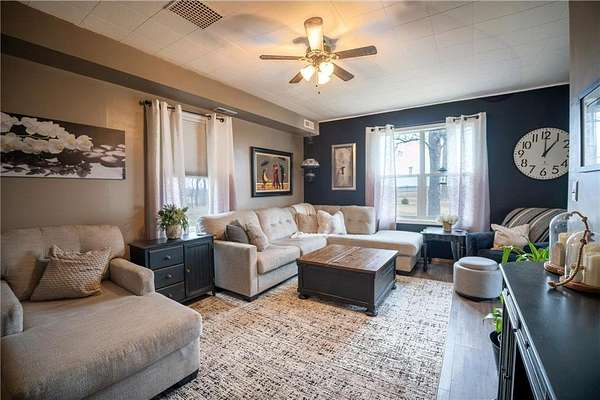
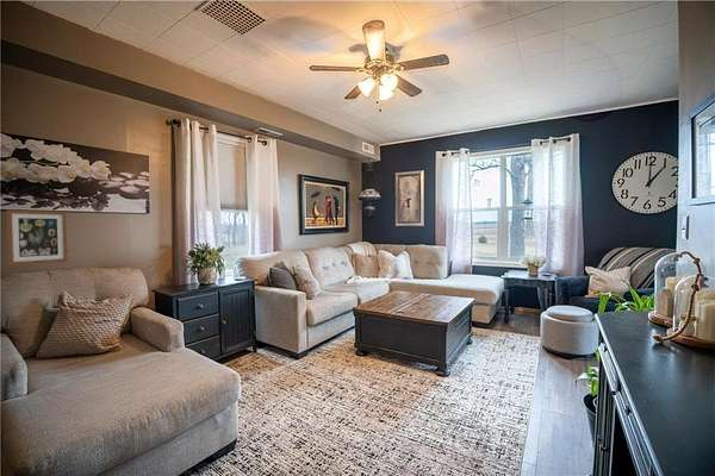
+ wall art (38, 237)
